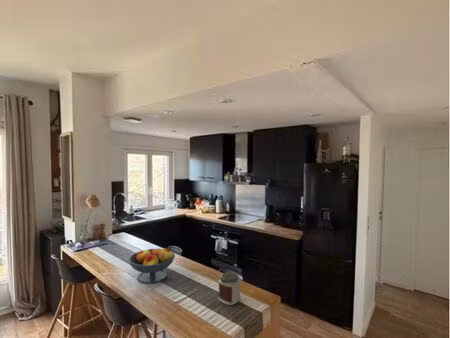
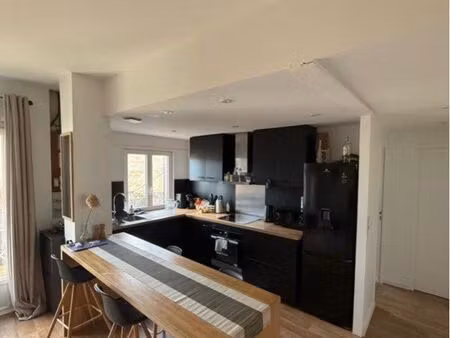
- jar (229, 287)
- fruit bowl (152, 262)
